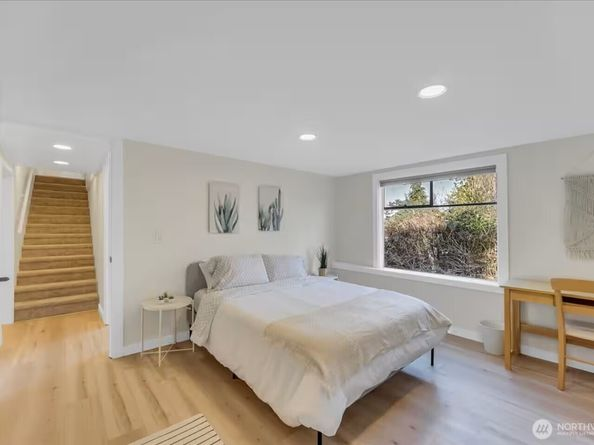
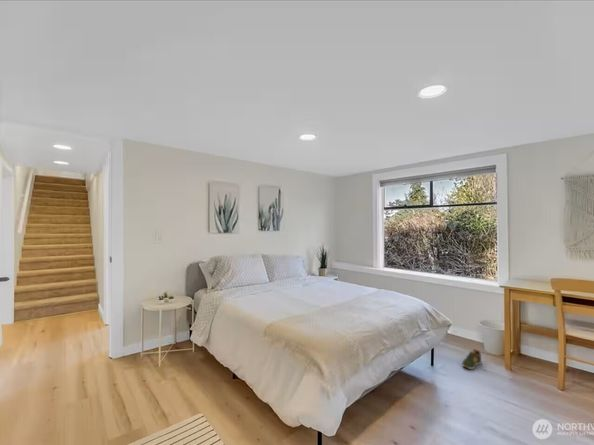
+ shoe (472, 358)
